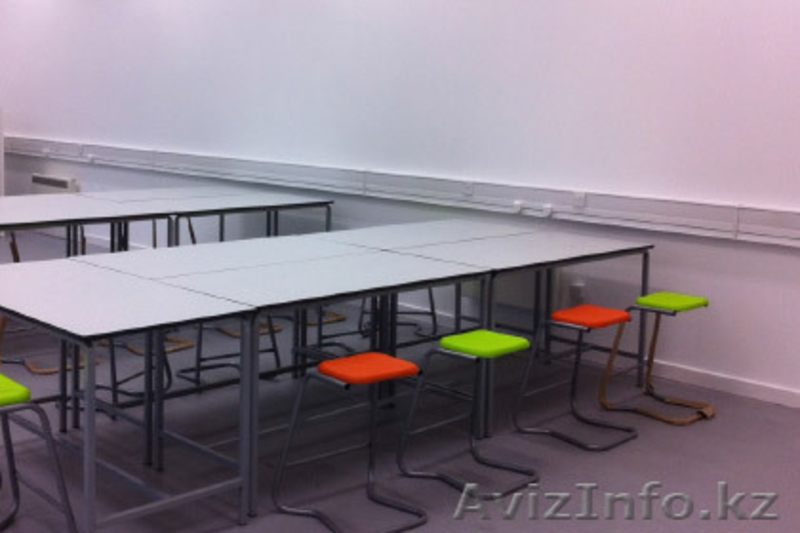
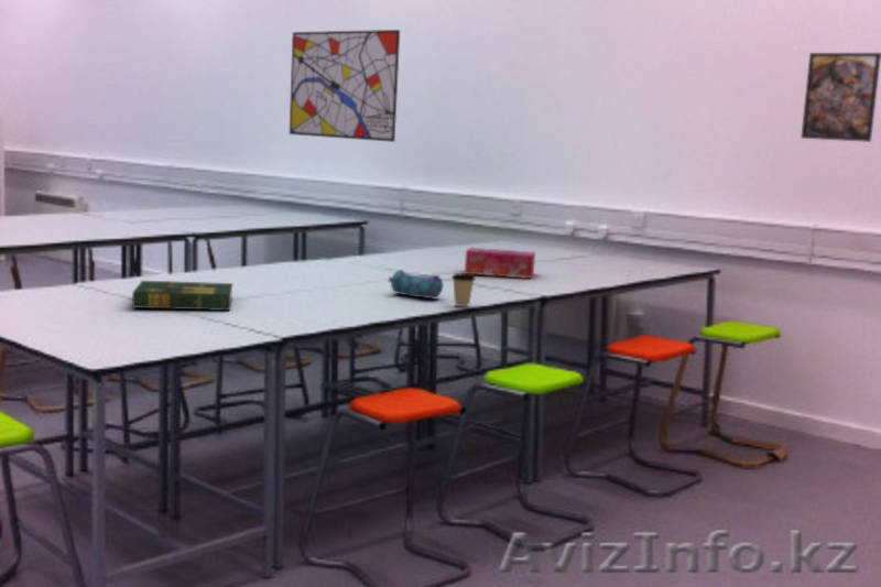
+ coffee cup (463, 289)
+ book (184, 295)
+ wall art (341, 85)
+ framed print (839, 96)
+ tissue box (500, 262)
+ pencil case (416, 283)
